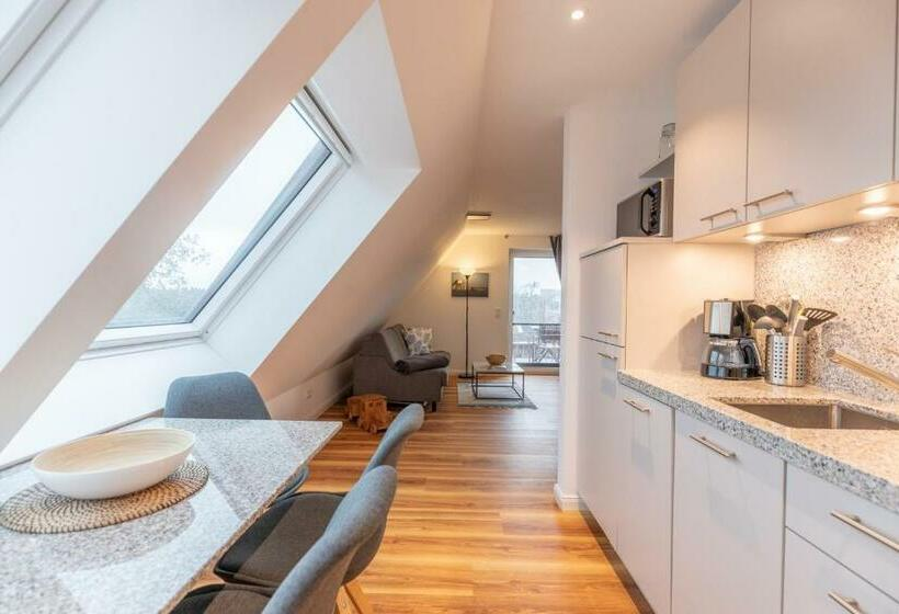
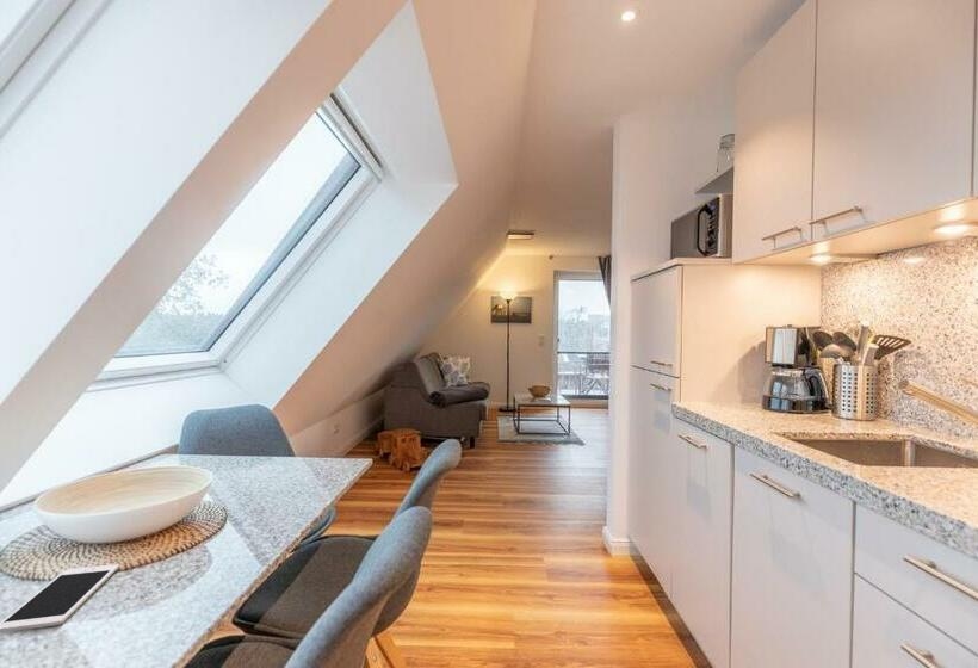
+ cell phone (63, 594)
